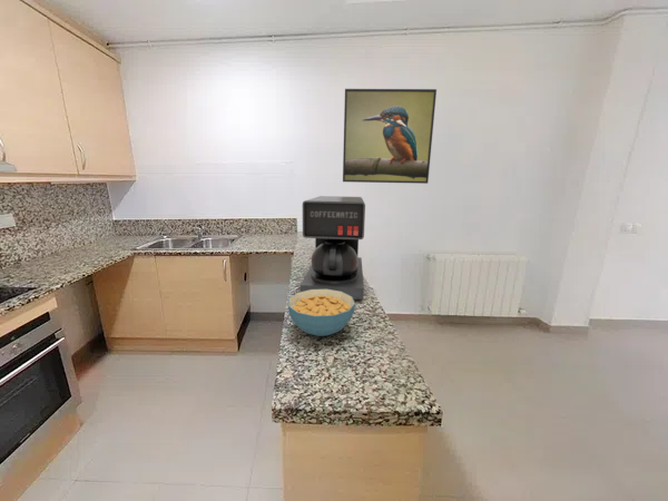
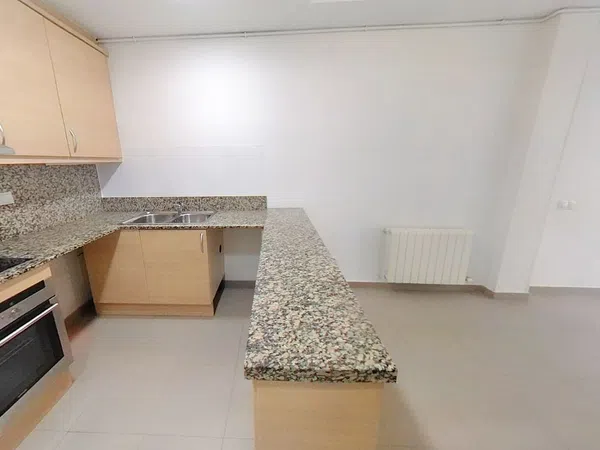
- coffee maker (336, 240)
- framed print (387, 137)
- cereal bowl (321, 316)
